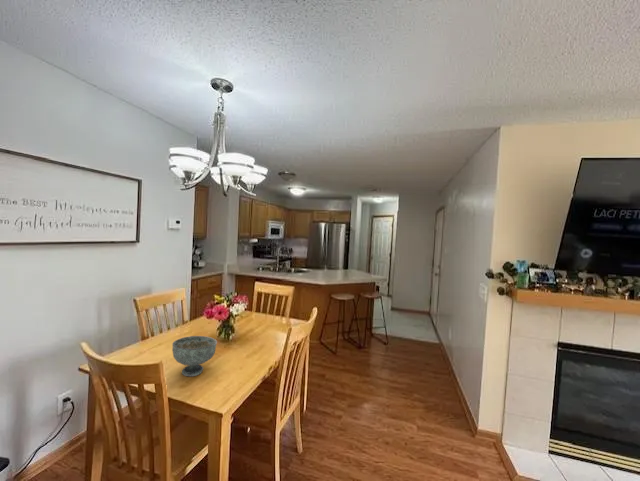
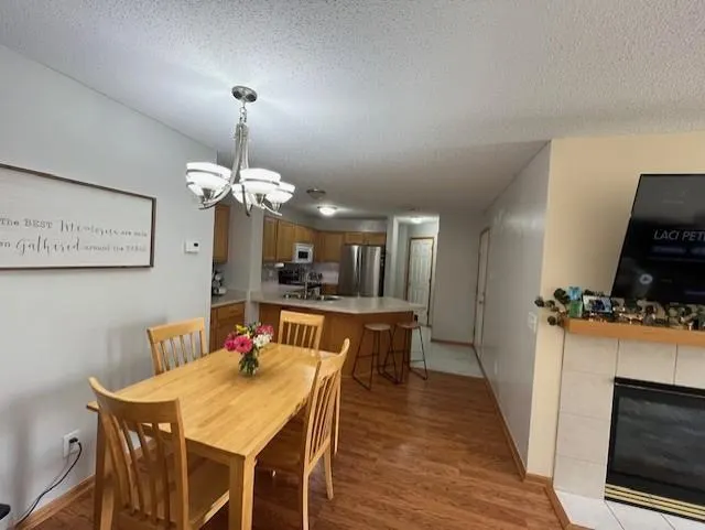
- bowl (194, 356)
